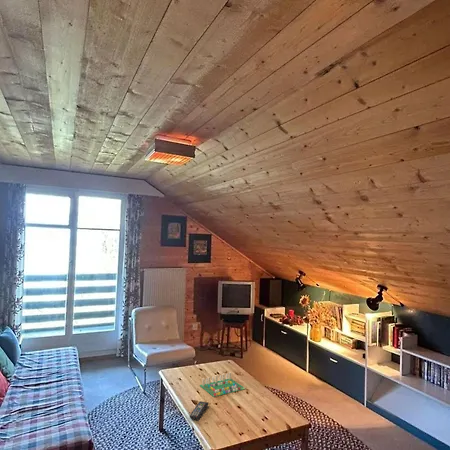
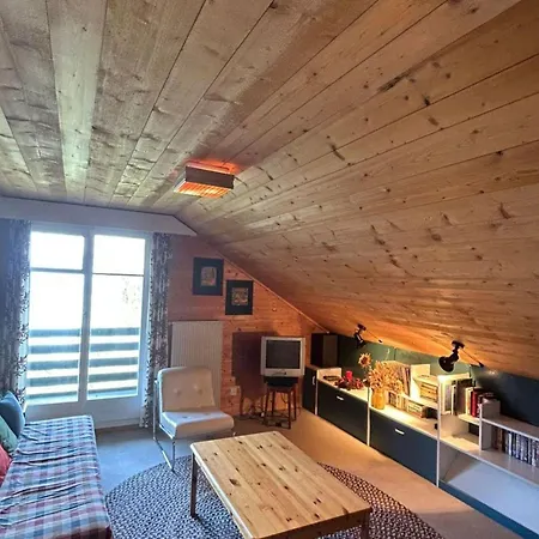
- remote control (199, 409)
- board game (222, 383)
